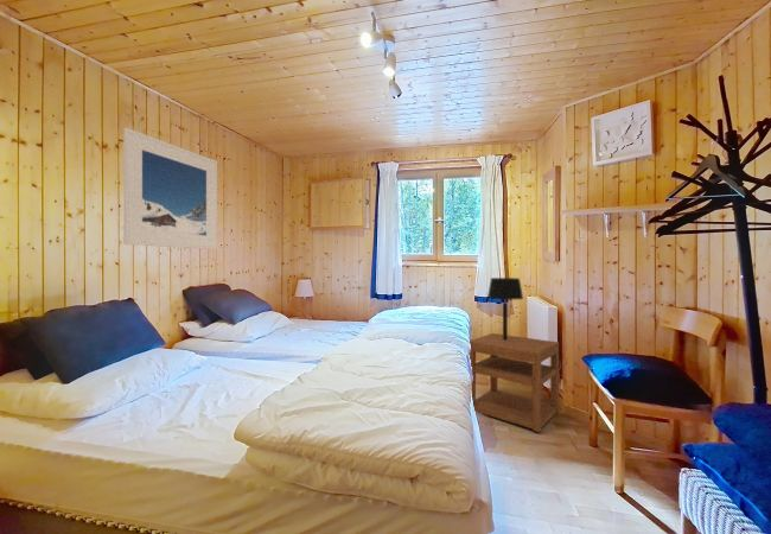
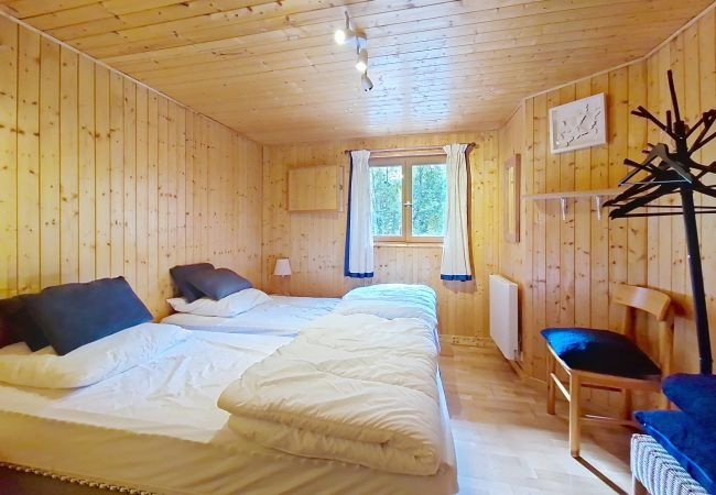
- table lamp (504, 309)
- nightstand (512, 376)
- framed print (177, 197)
